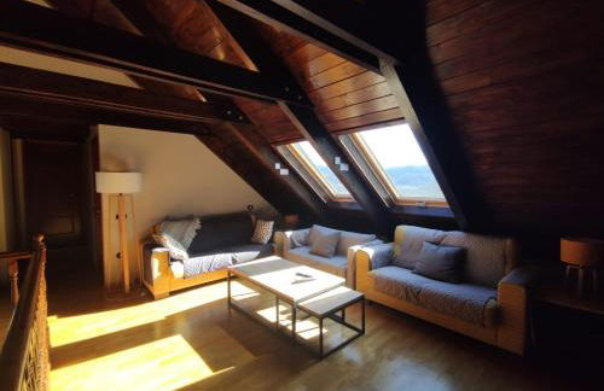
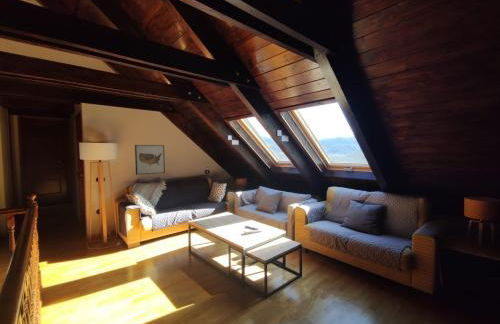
+ wall art (150, 159)
